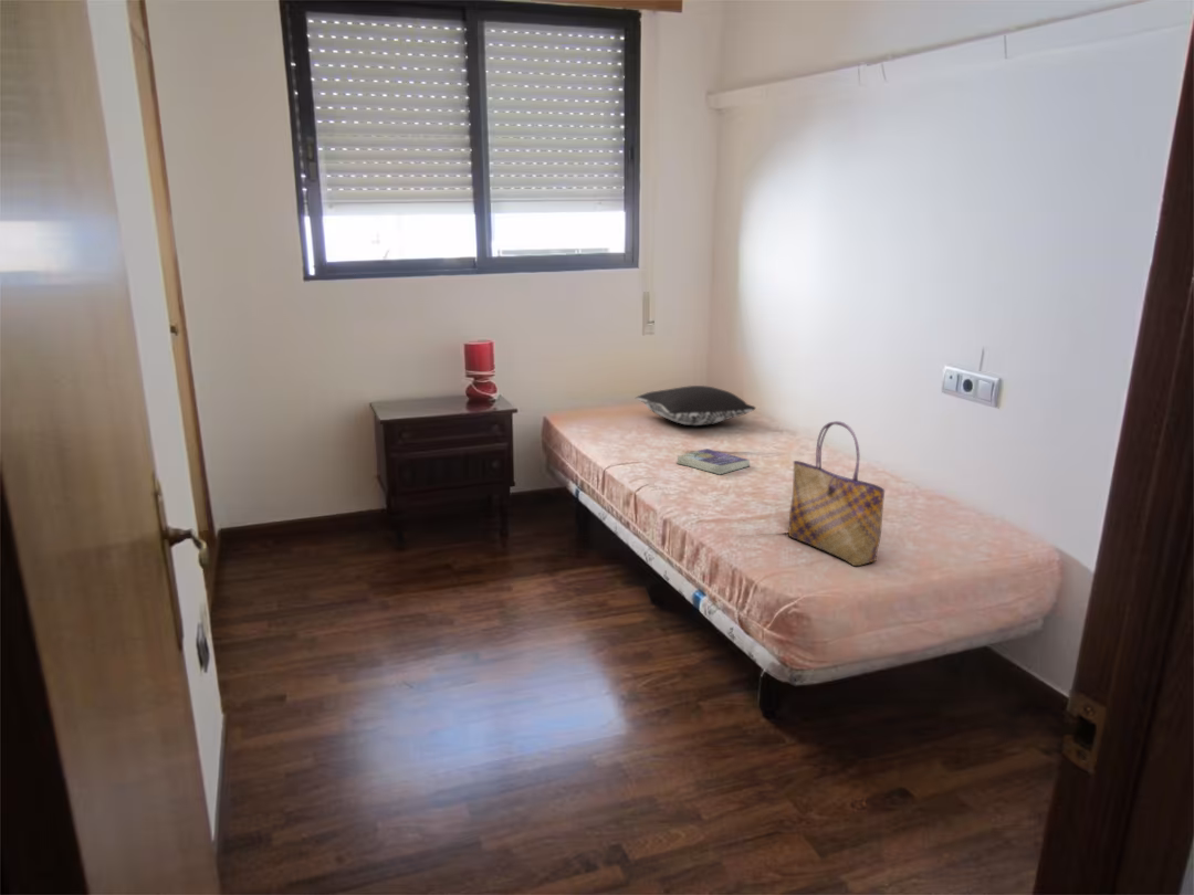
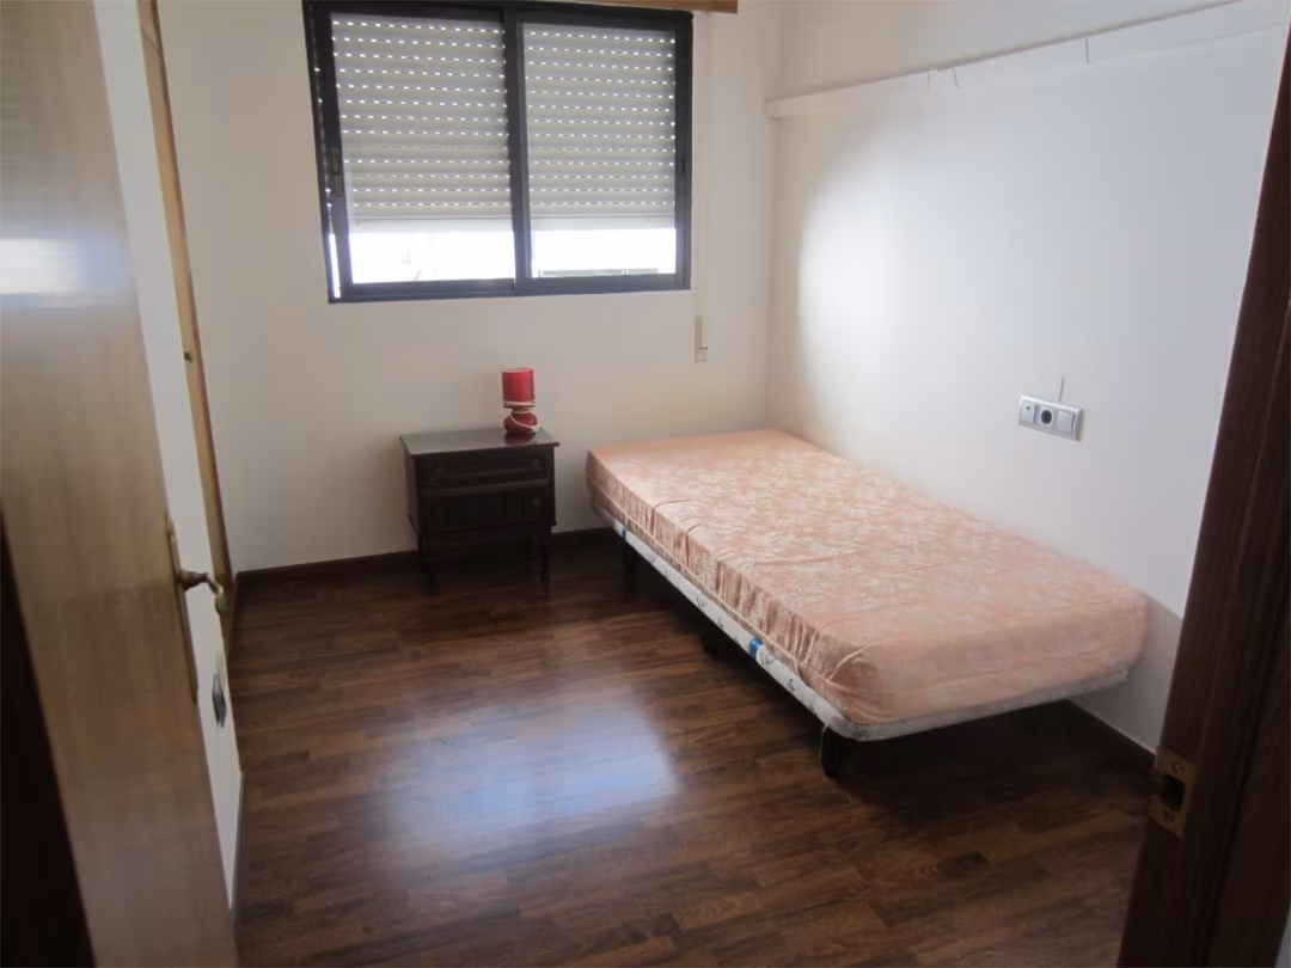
- book (712, 460)
- tote bag (835, 486)
- pillow (693, 403)
